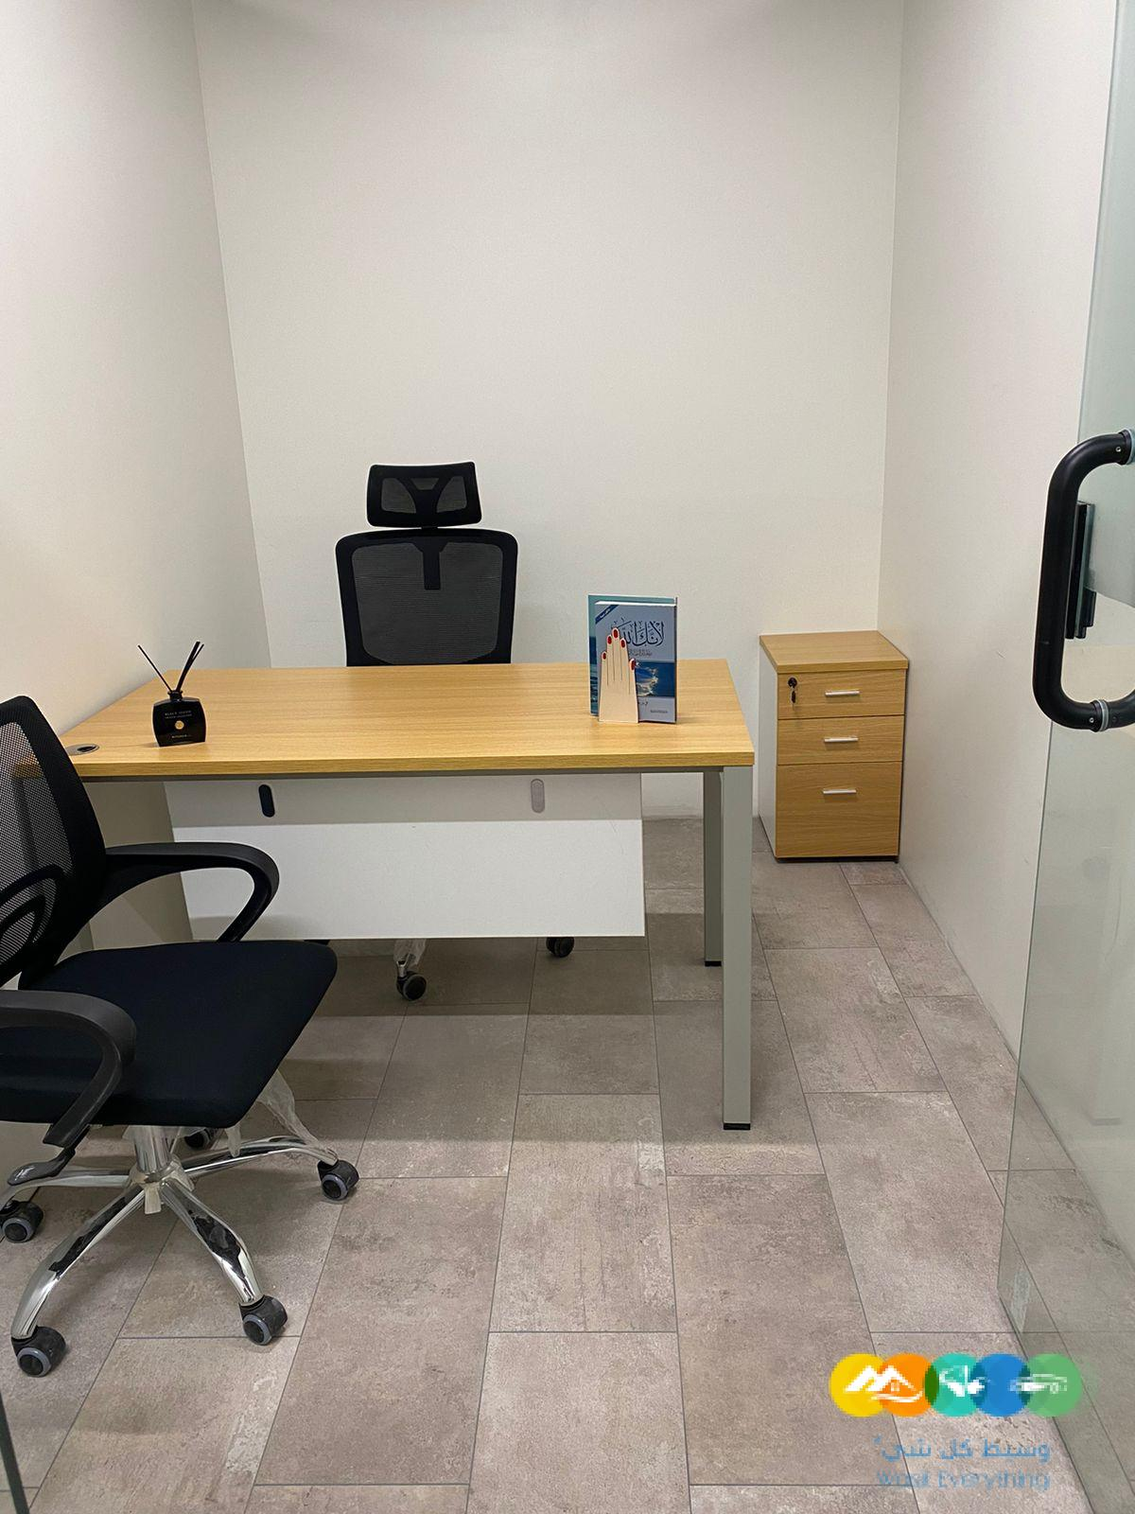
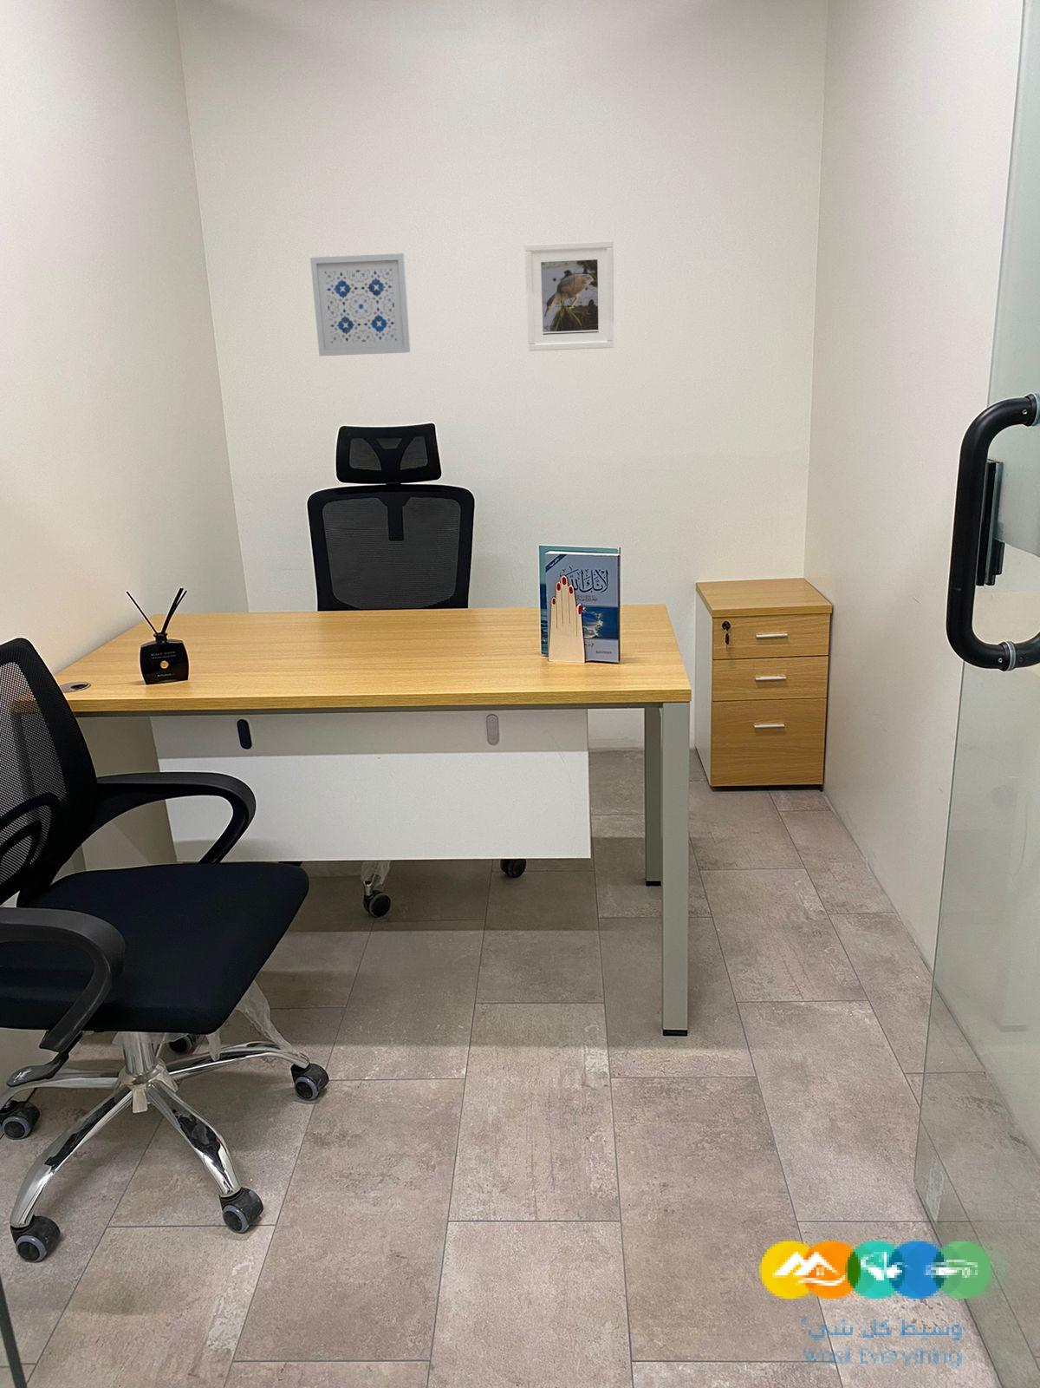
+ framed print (569, 296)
+ wall art (361, 305)
